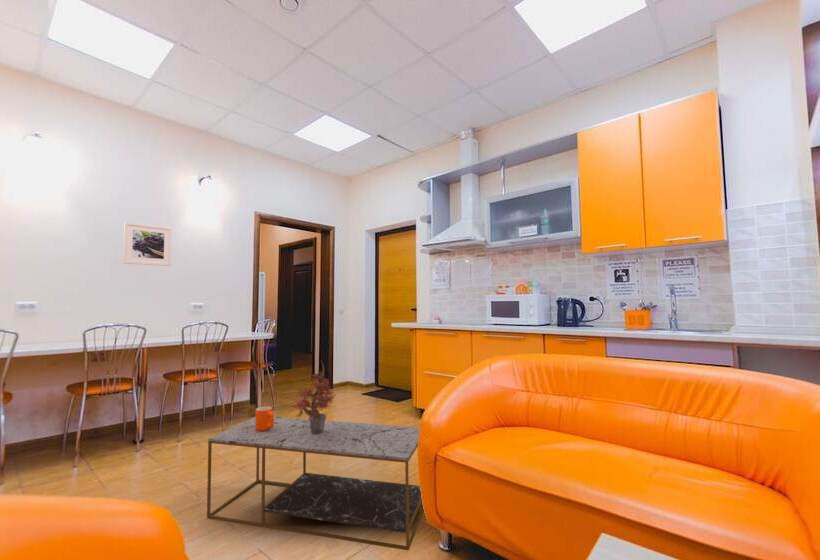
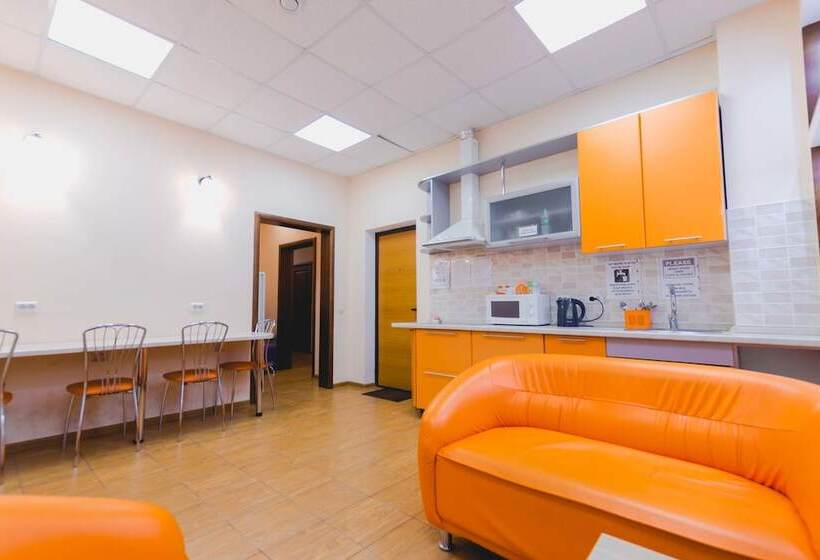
- coffee table (320, 474)
- potted plant (317, 395)
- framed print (148, 244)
- mug (266, 418)
